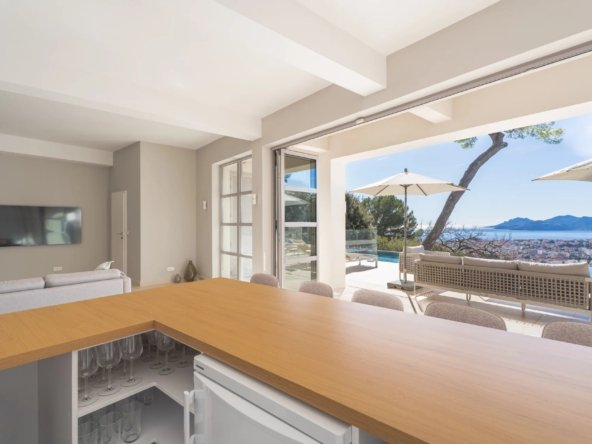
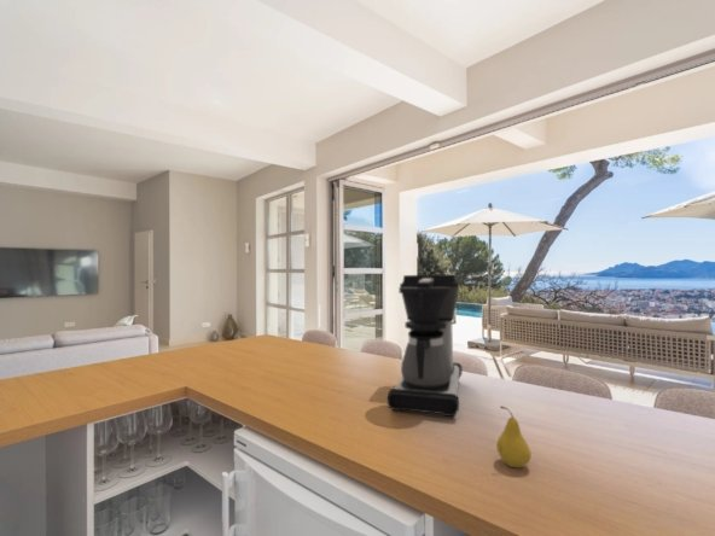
+ fruit (512, 435)
+ coffee maker (428, 334)
